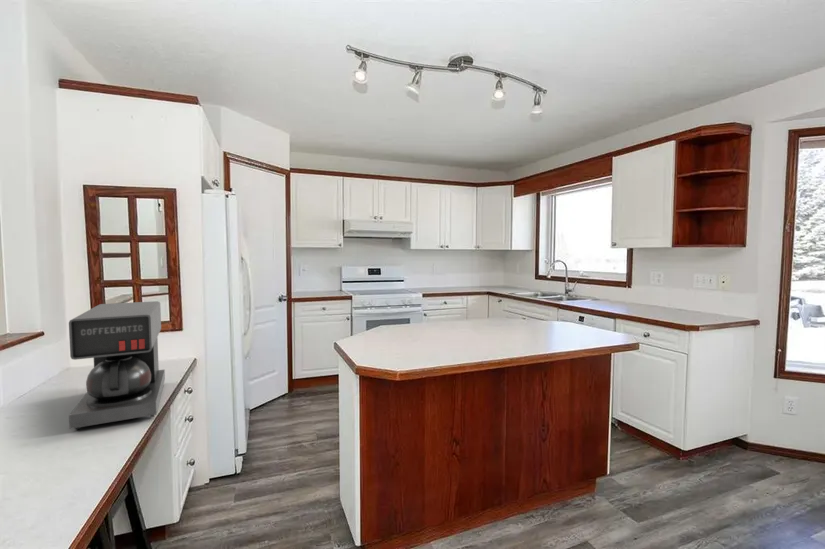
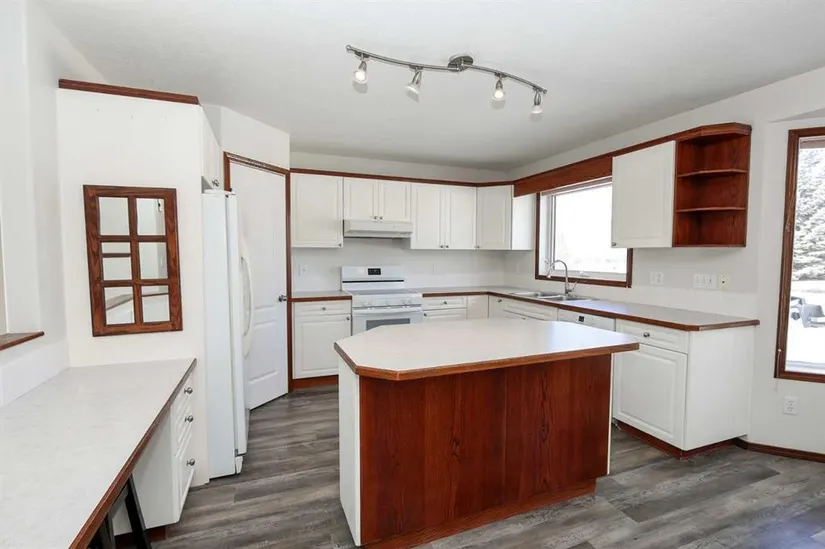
- coffee maker (123, 356)
